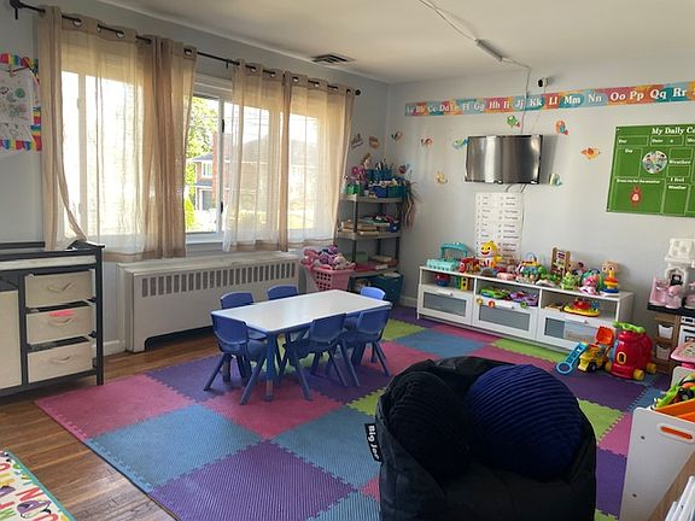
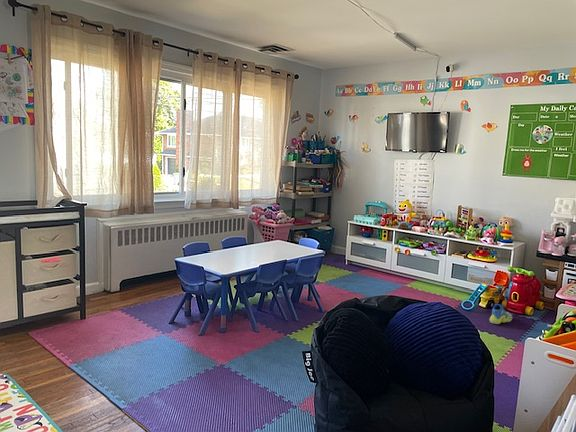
+ sneaker (502, 312)
